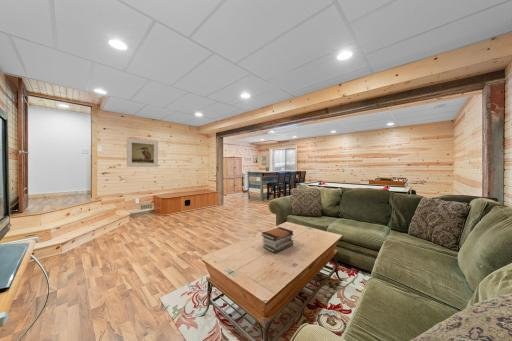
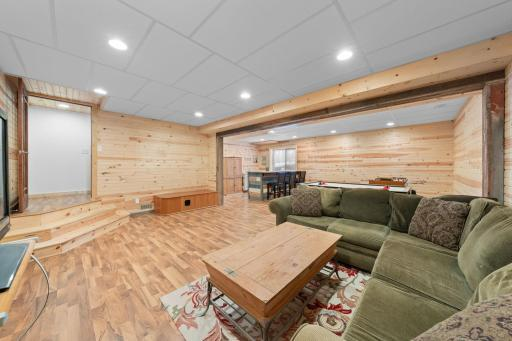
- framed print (143, 153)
- book stack (277, 239)
